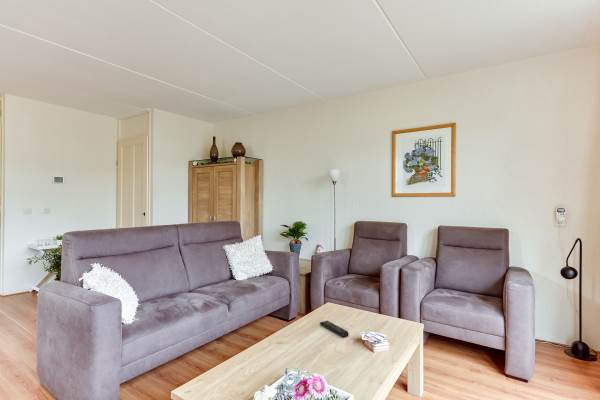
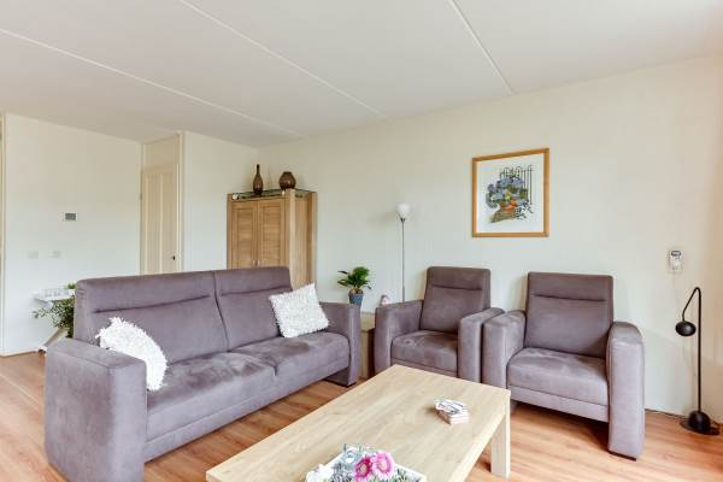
- remote control (333, 328)
